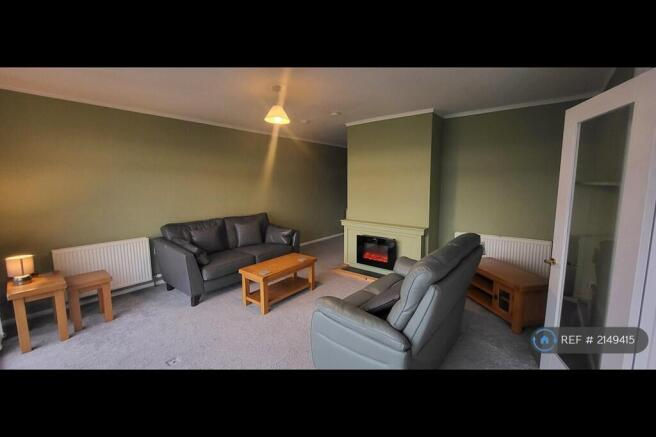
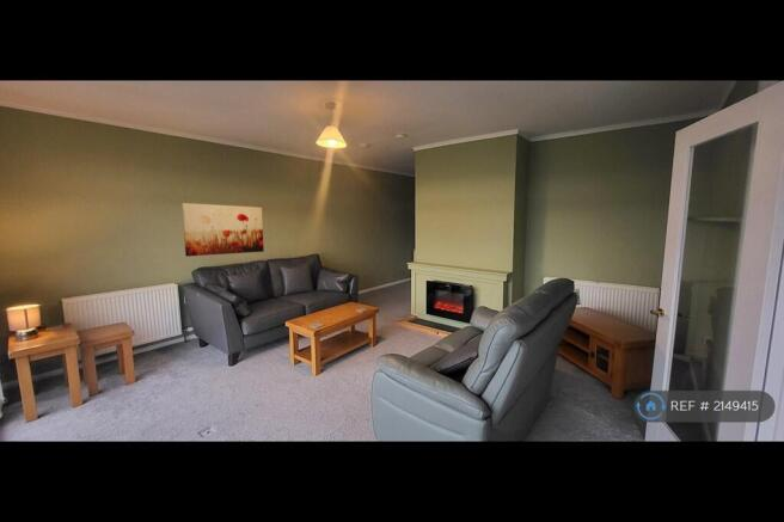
+ wall art (226, 229)
